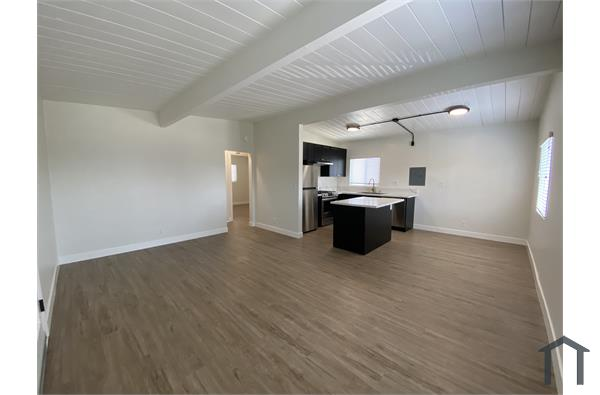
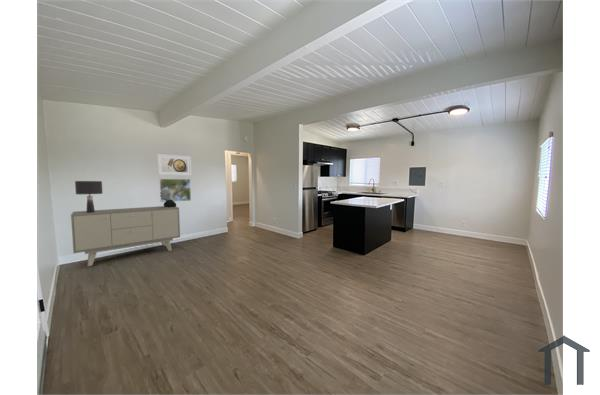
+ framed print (175, 165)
+ sculpture bust (167, 197)
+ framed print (175, 190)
+ lamp (89, 196)
+ sideboard (131, 232)
